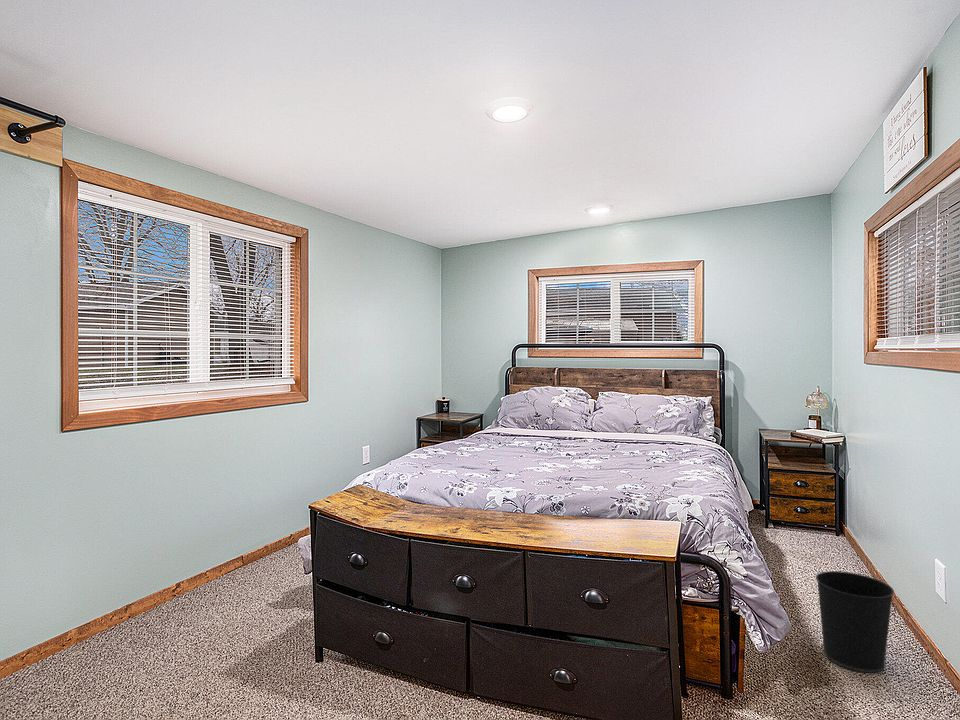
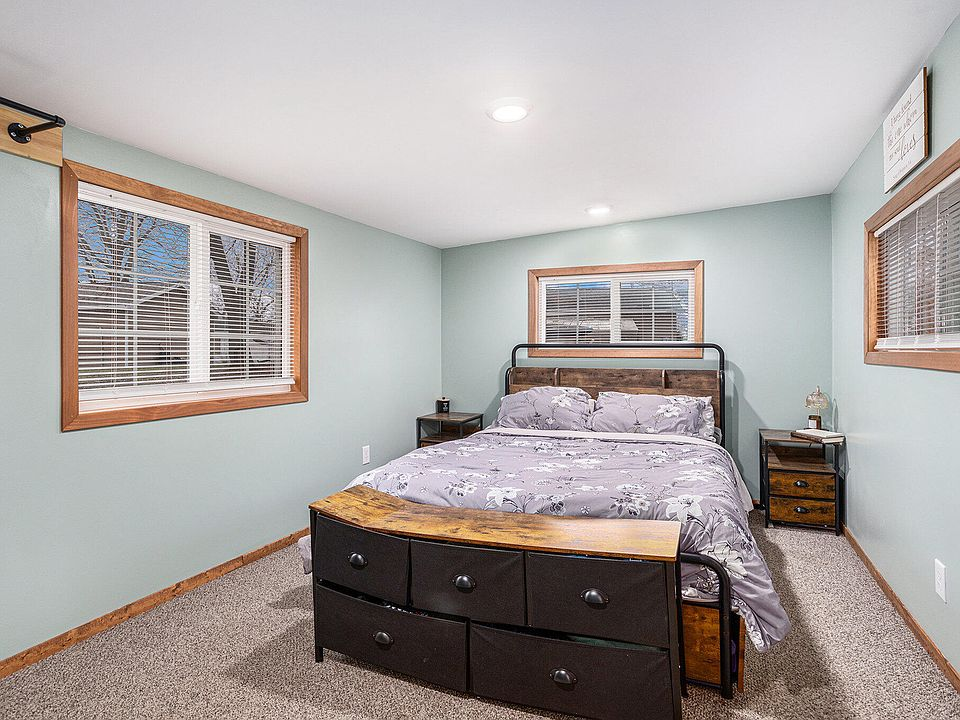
- wastebasket (853, 621)
